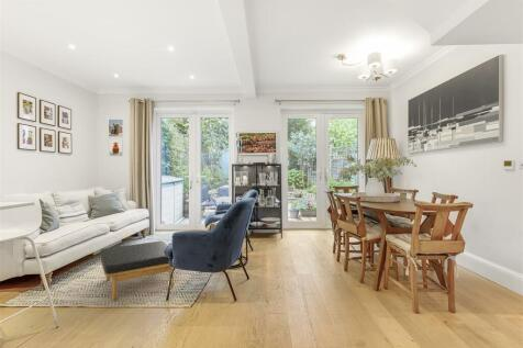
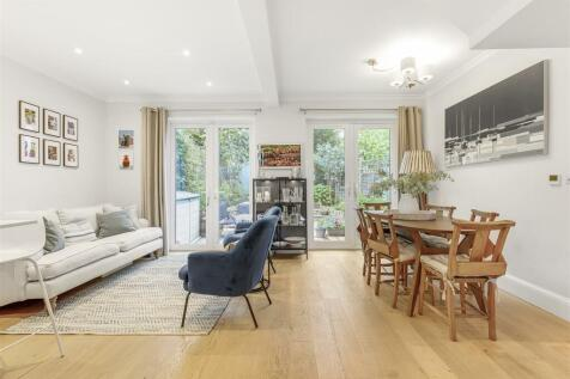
- ottoman (138, 267)
